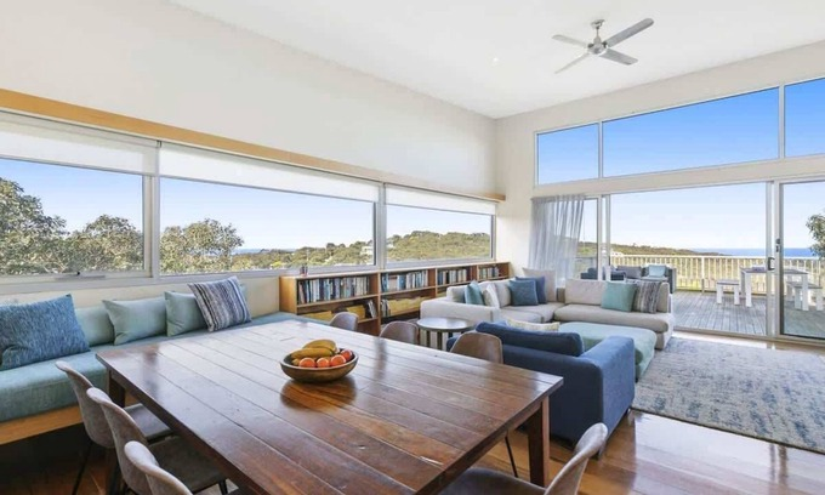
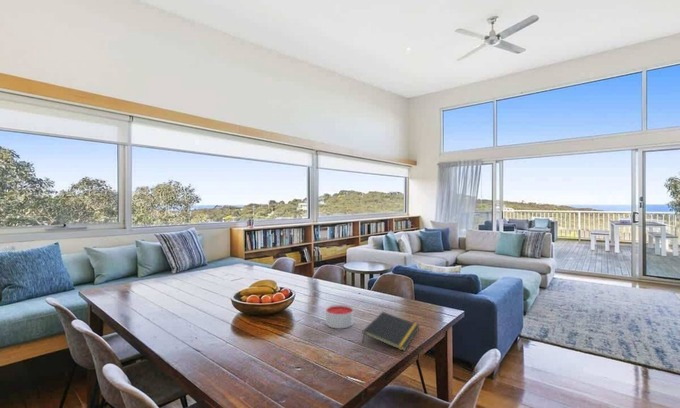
+ notepad (392, 329)
+ candle (339, 315)
